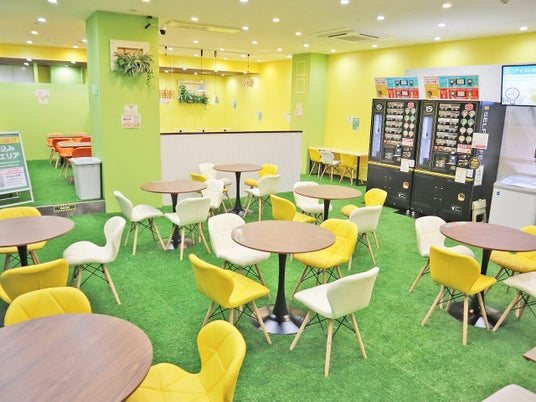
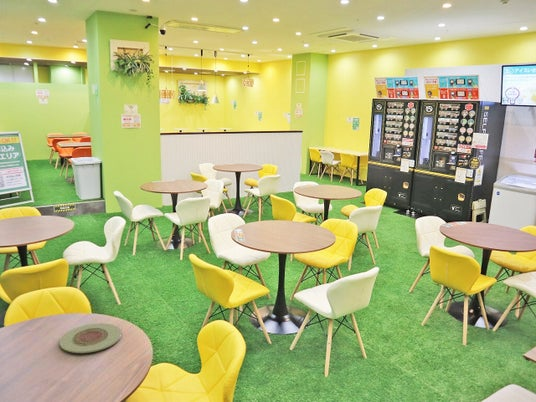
+ plate (91, 336)
